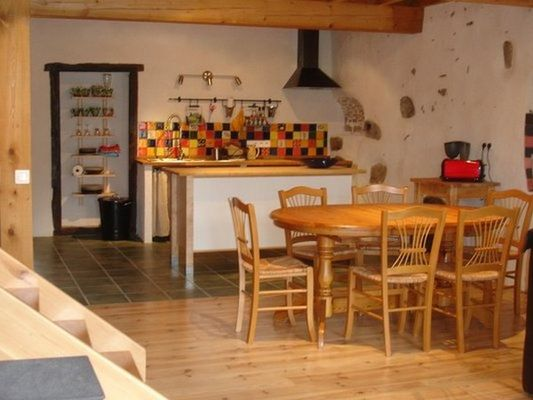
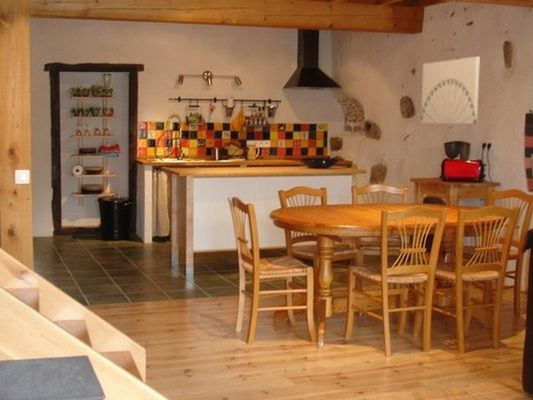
+ wall art (448, 92)
